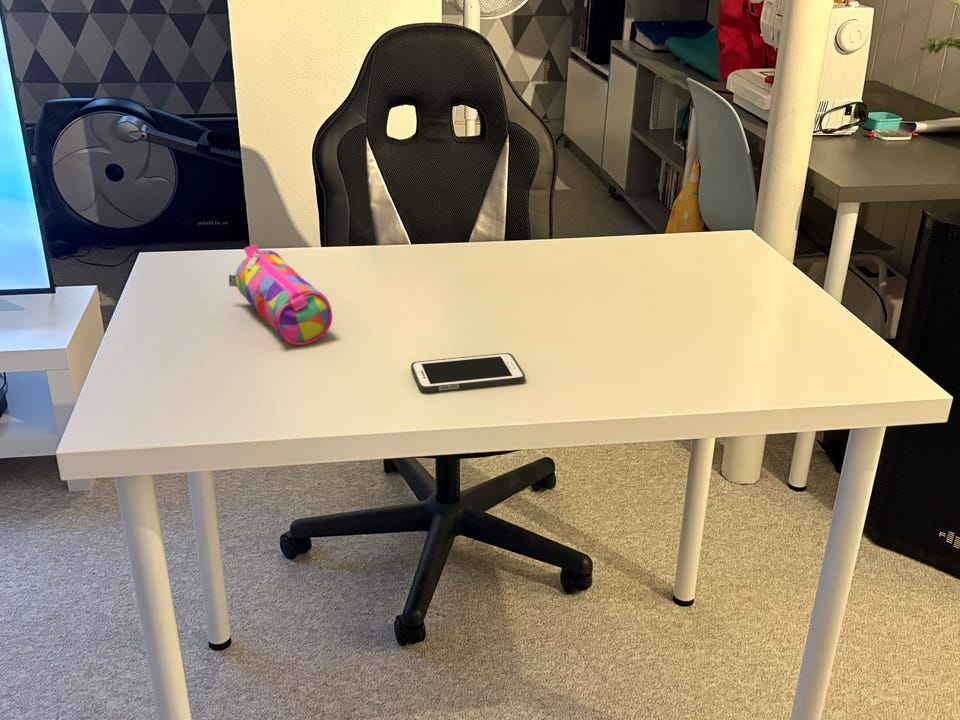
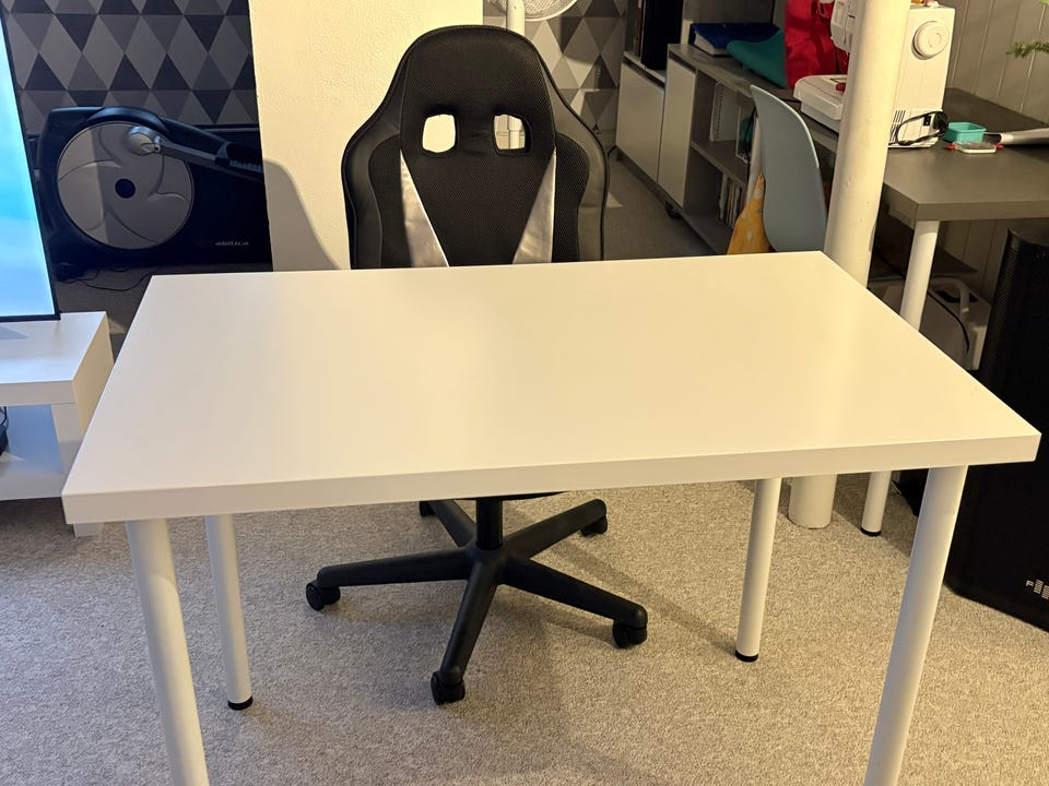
- cell phone (467, 372)
- pencil case (280, 293)
